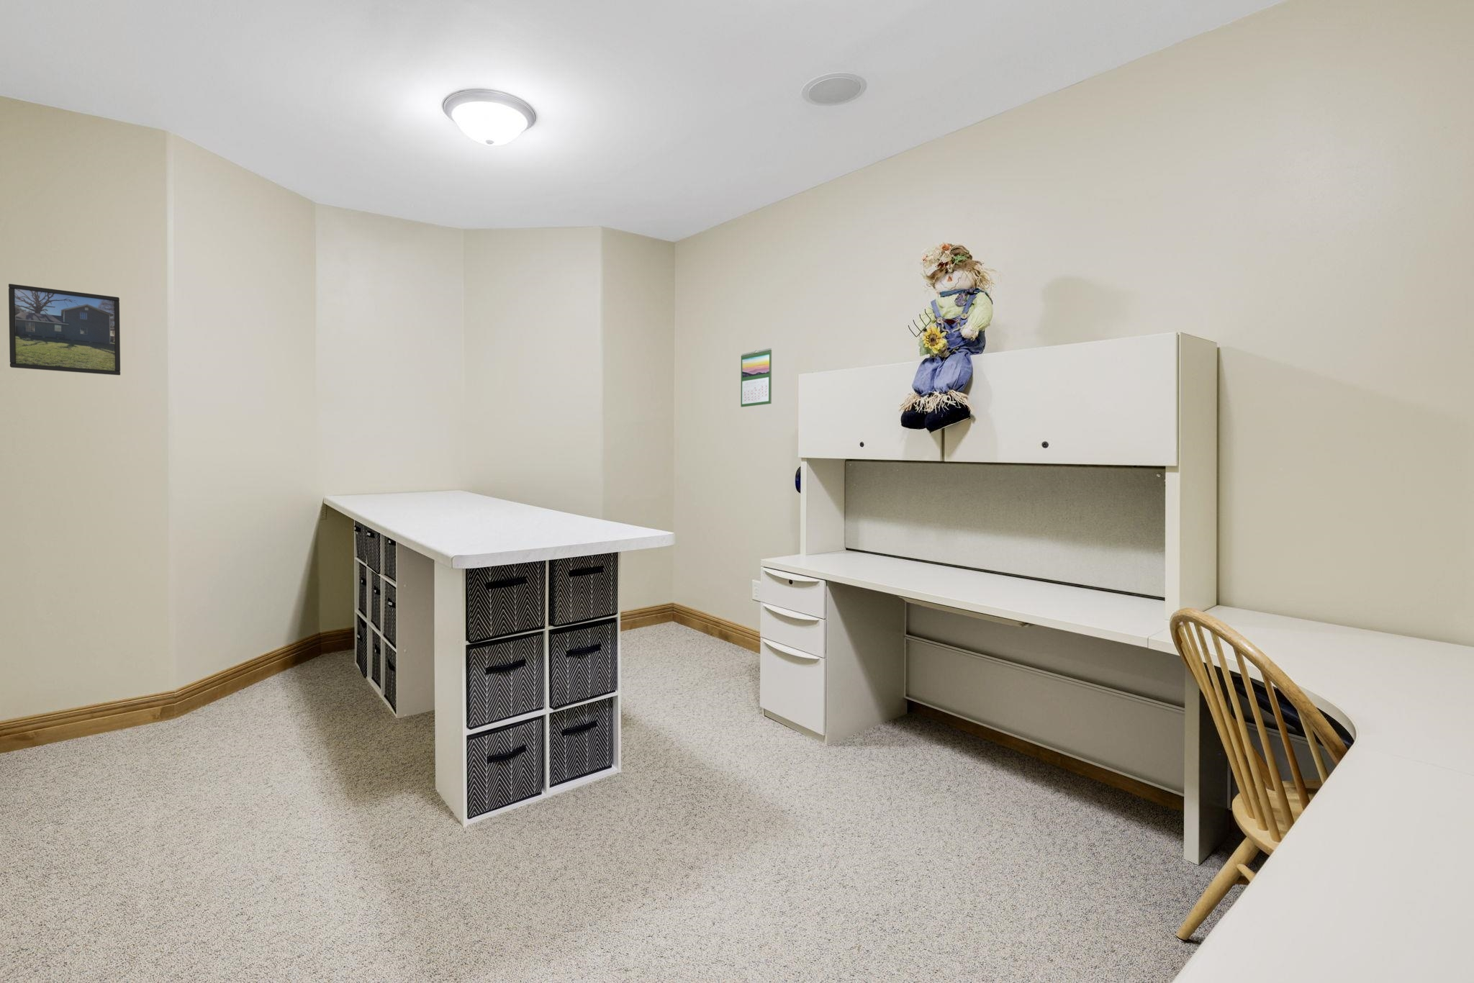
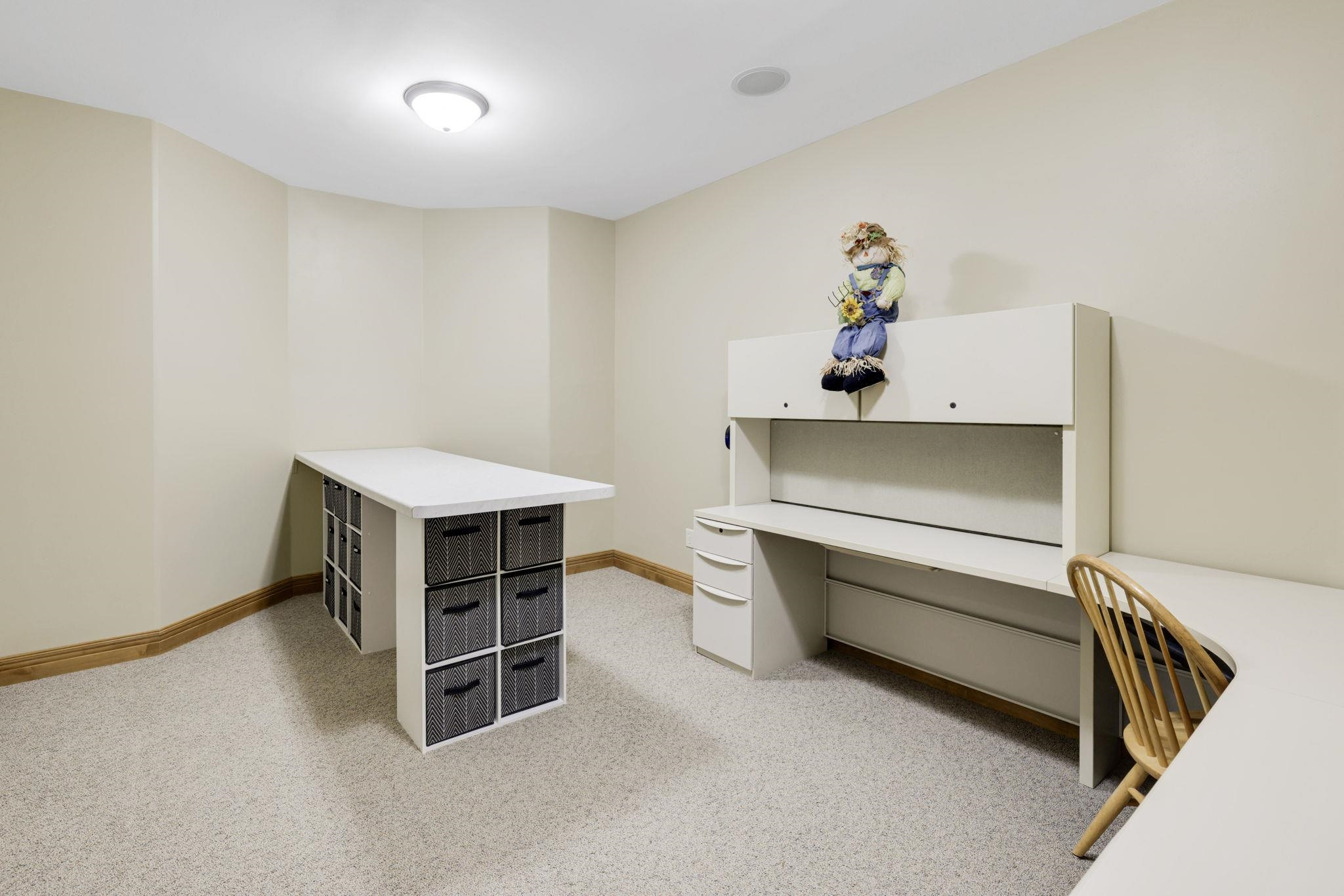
- calendar (756, 377)
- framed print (66, 331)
